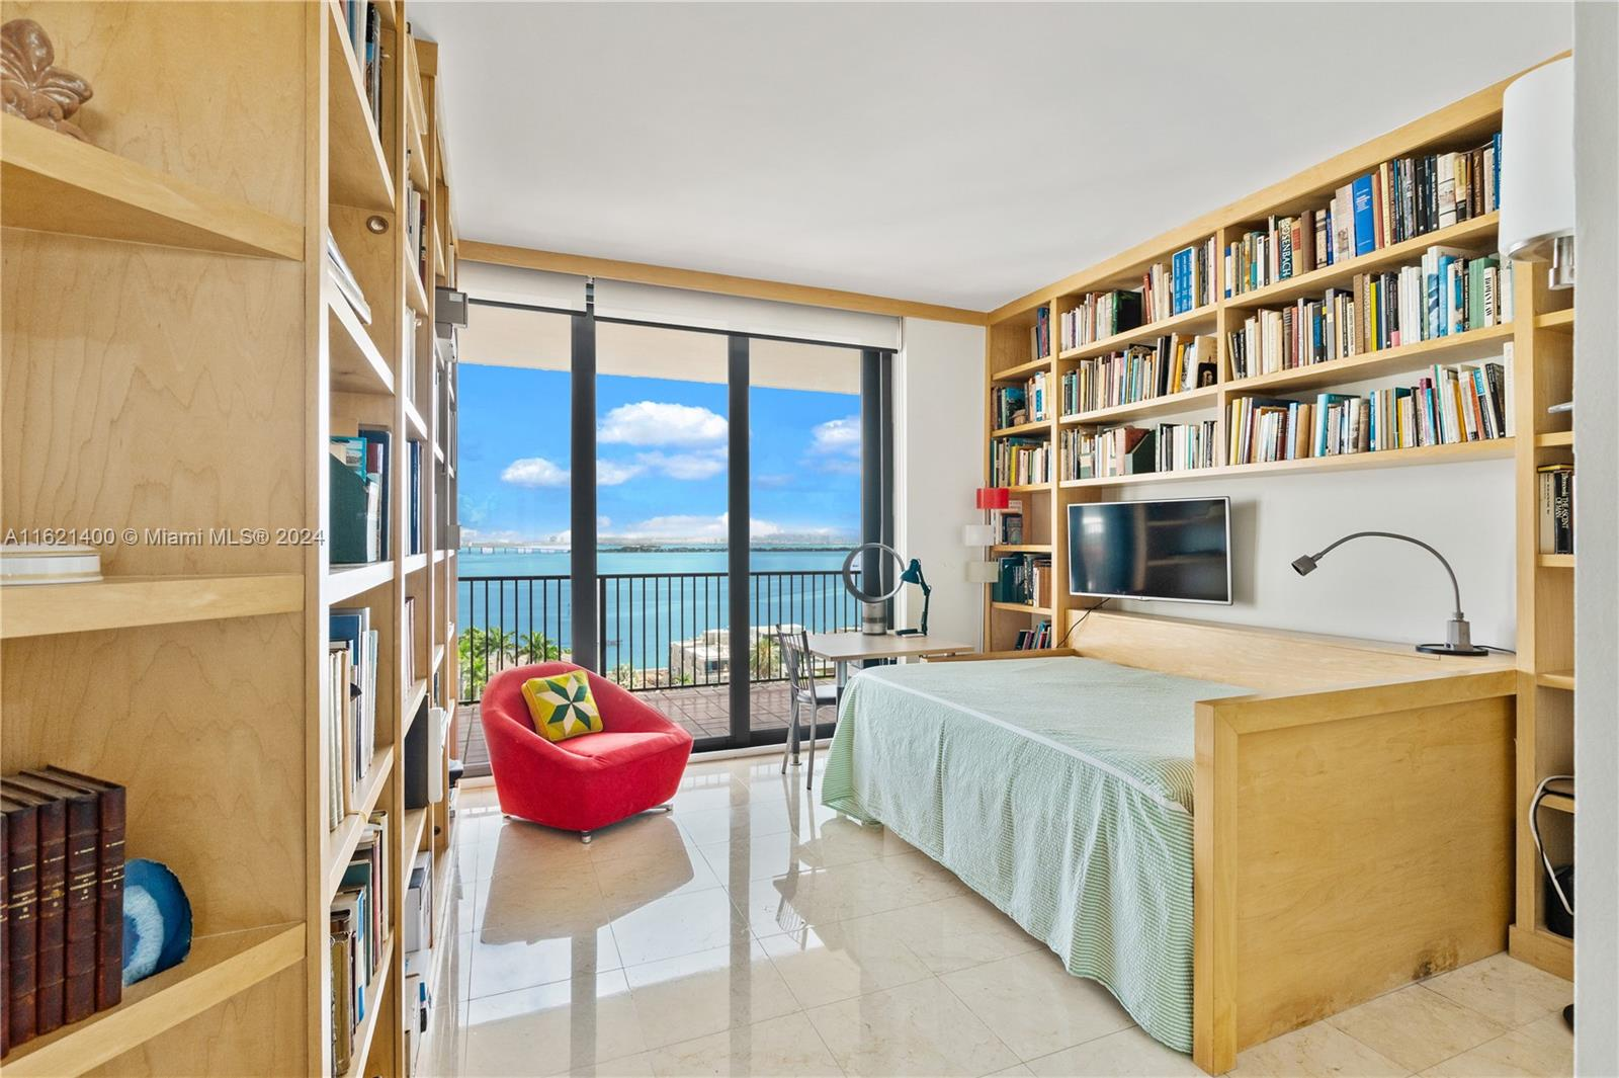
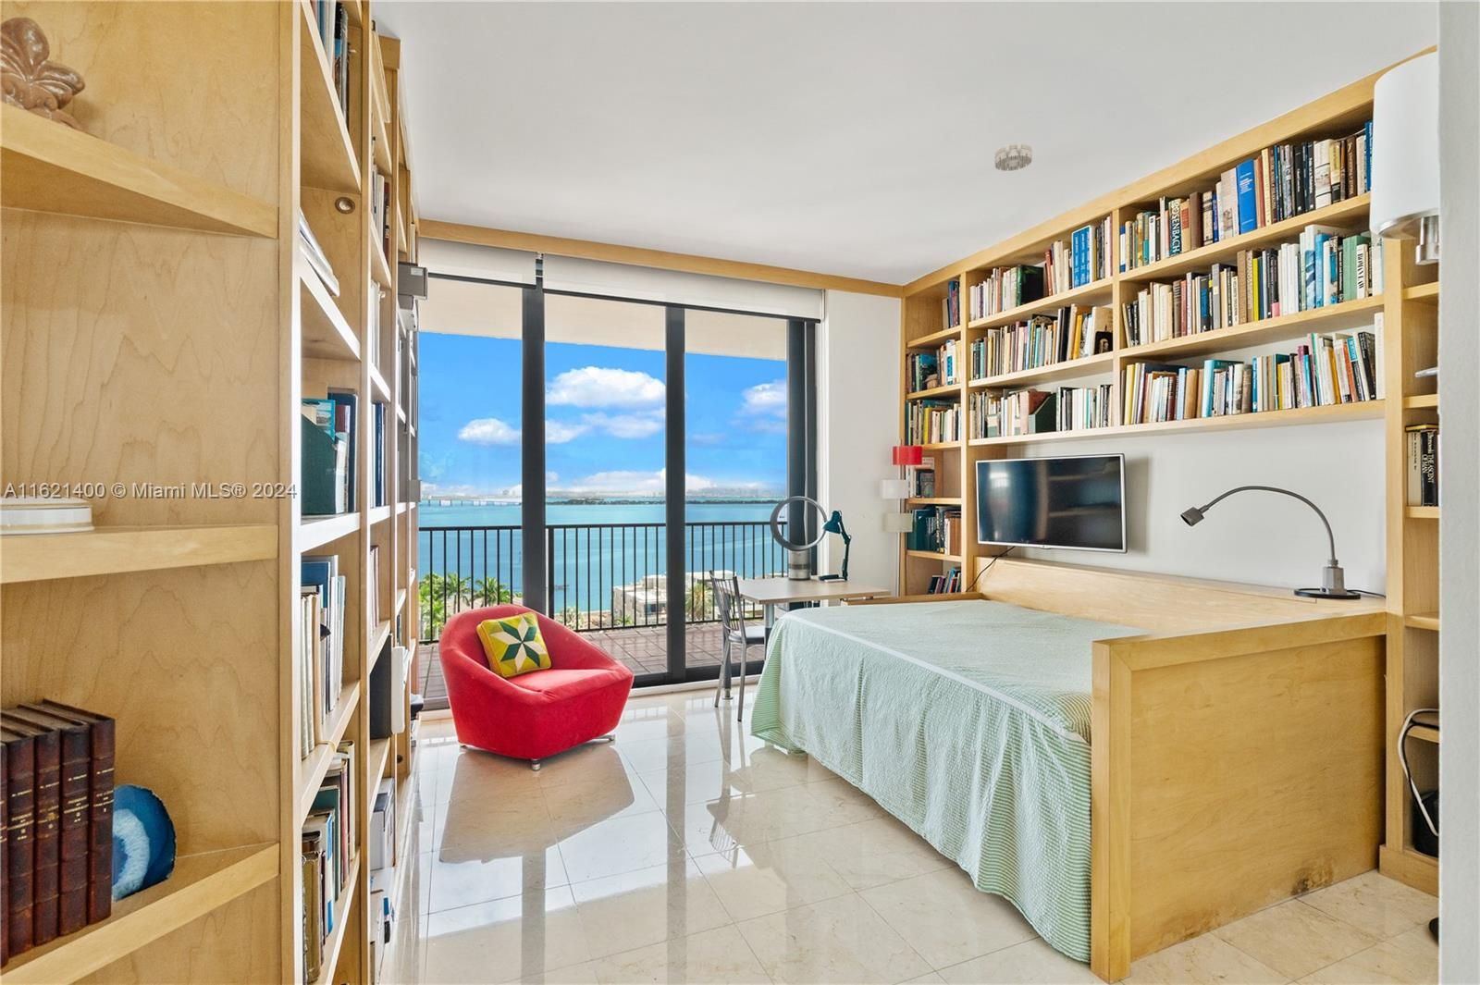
+ smoke detector (1013, 156)
